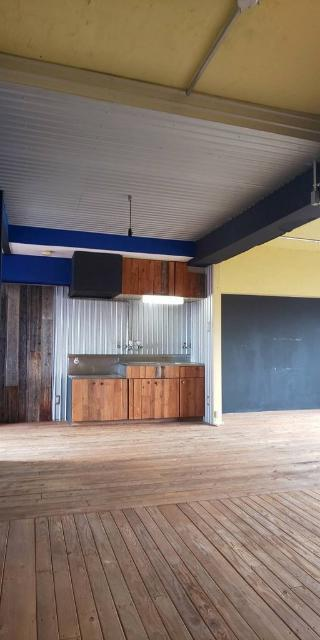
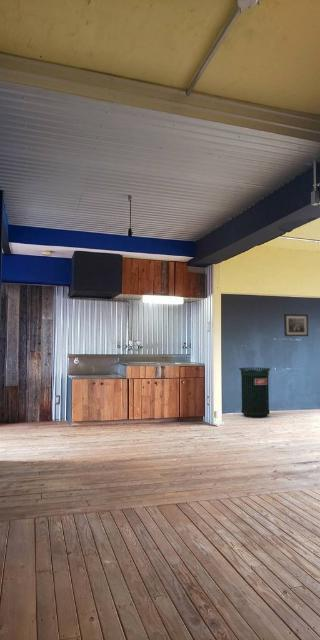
+ wall art (296, 325)
+ trash can (255, 392)
